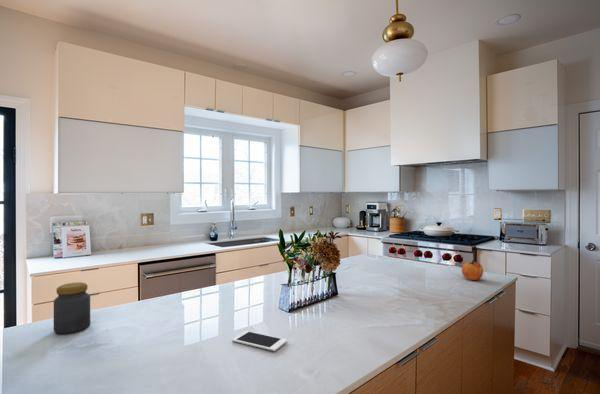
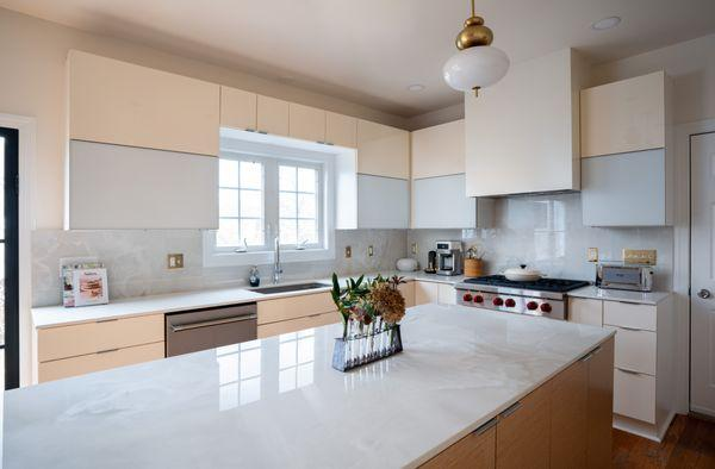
- apple (472, 269)
- jar (72, 306)
- cell phone (259, 340)
